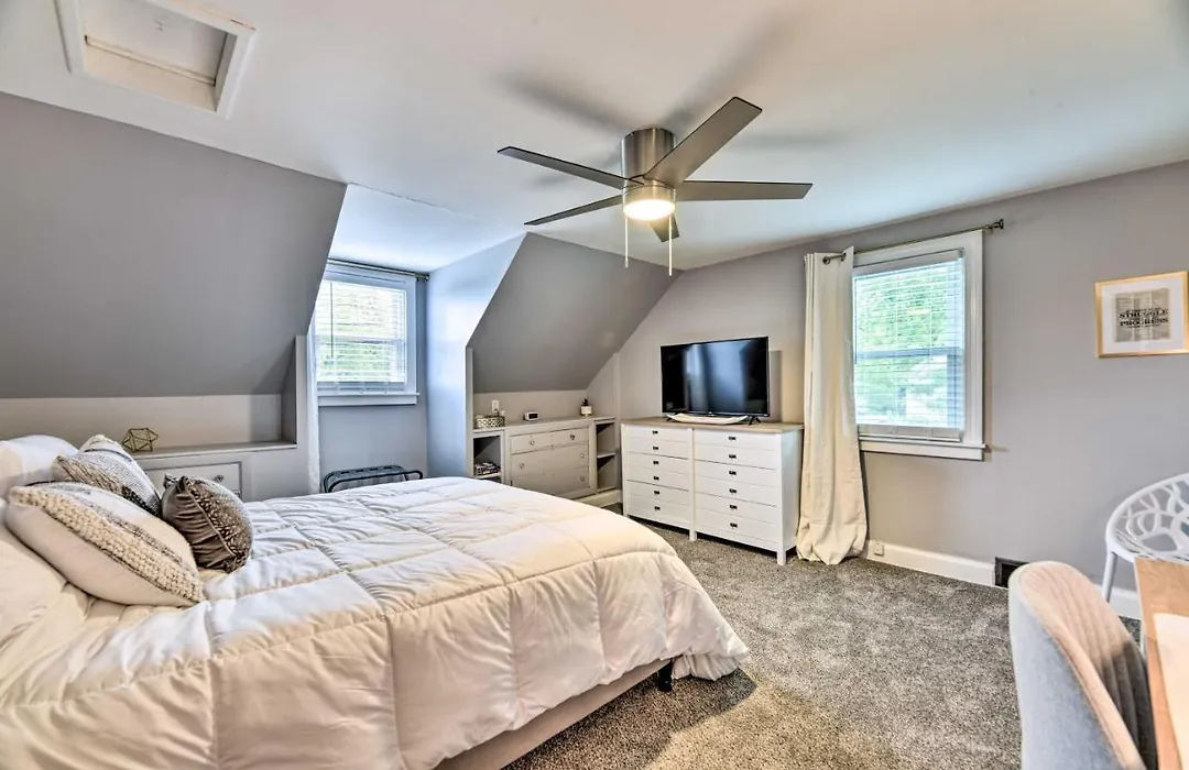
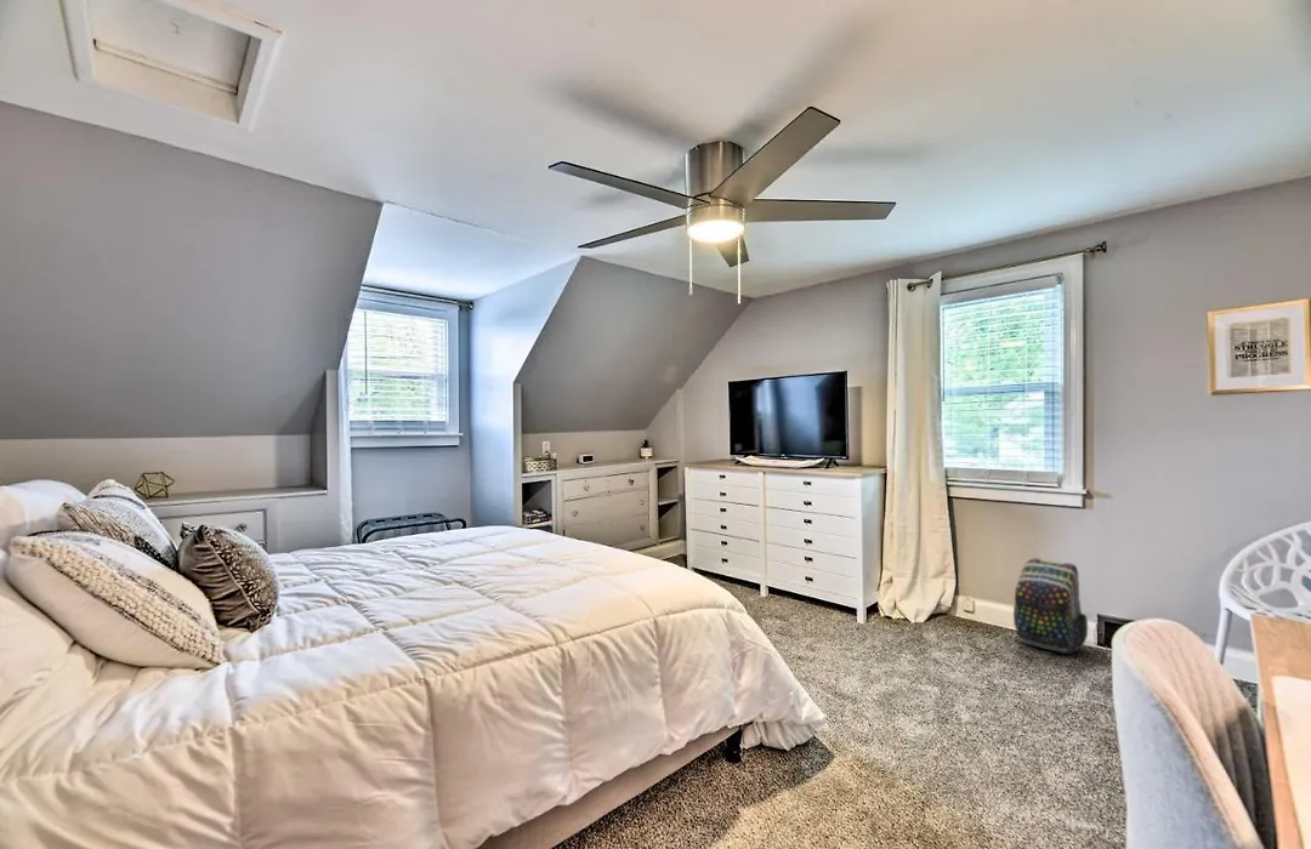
+ backpack (1049, 605)
